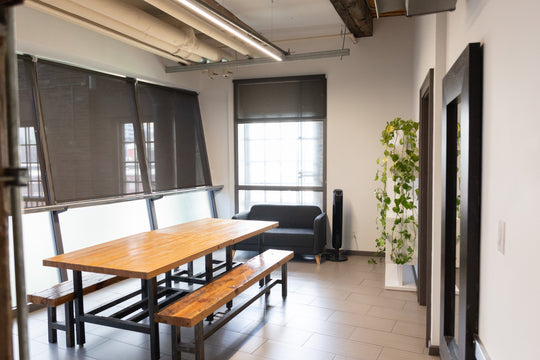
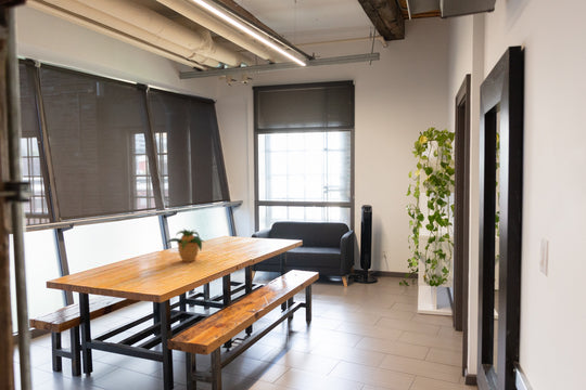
+ potted plant (186, 244)
